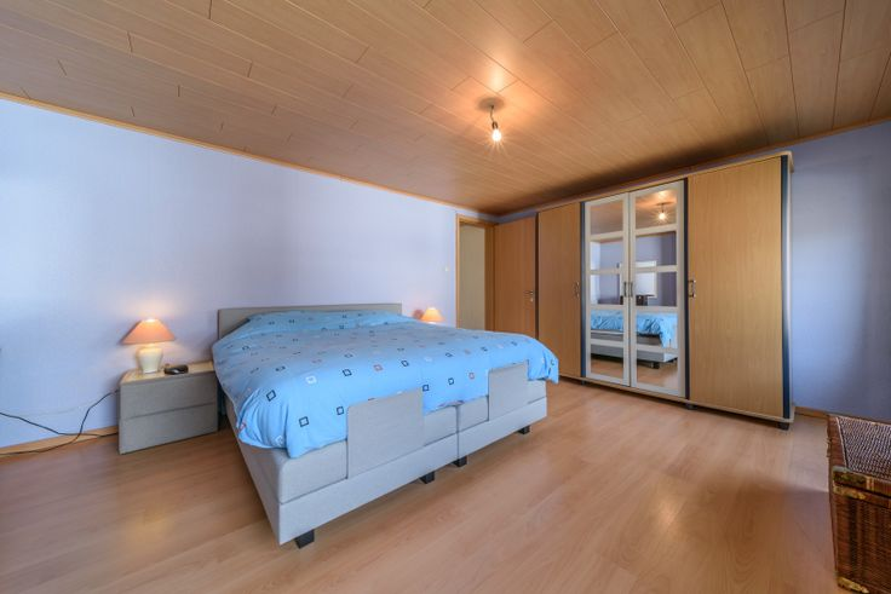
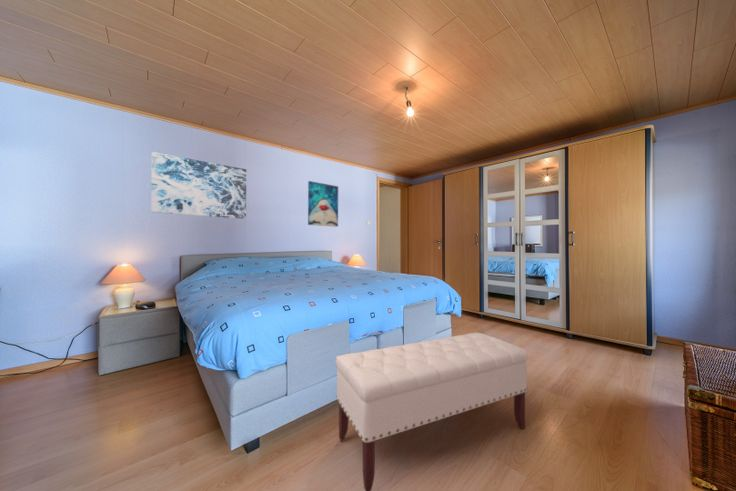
+ wall art (323, 204)
+ bench (434, 391)
+ wall art (203, 188)
